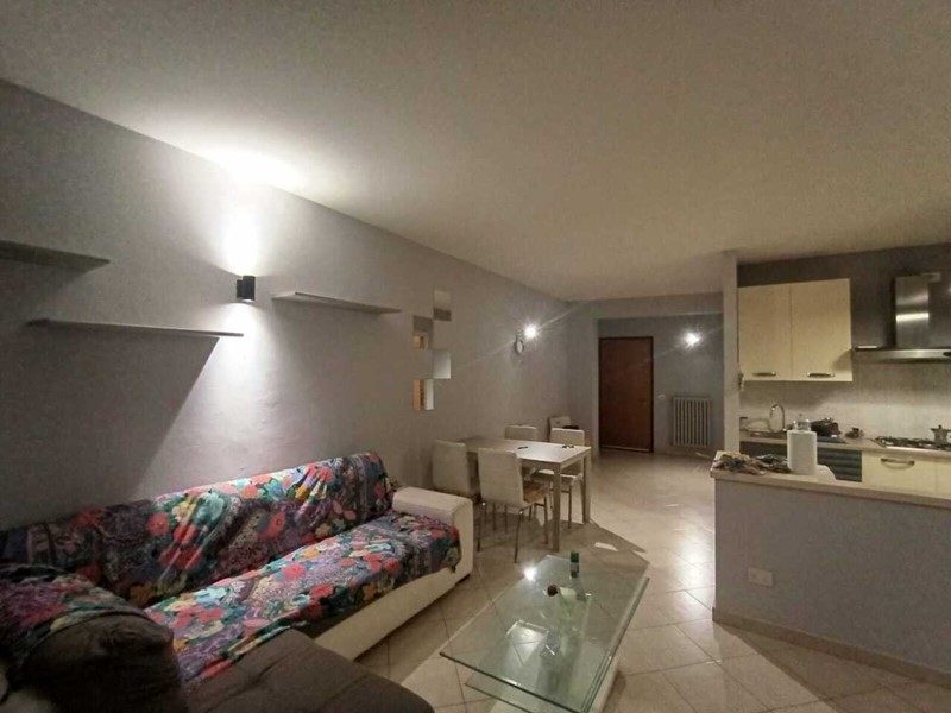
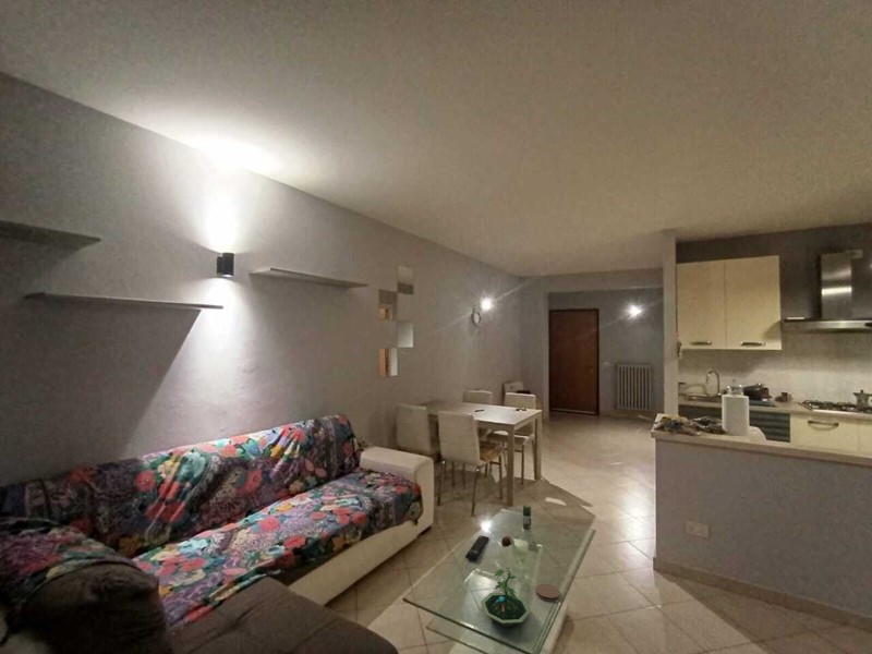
+ remote control (477, 547)
+ terrarium (506, 580)
+ coaster (547, 592)
